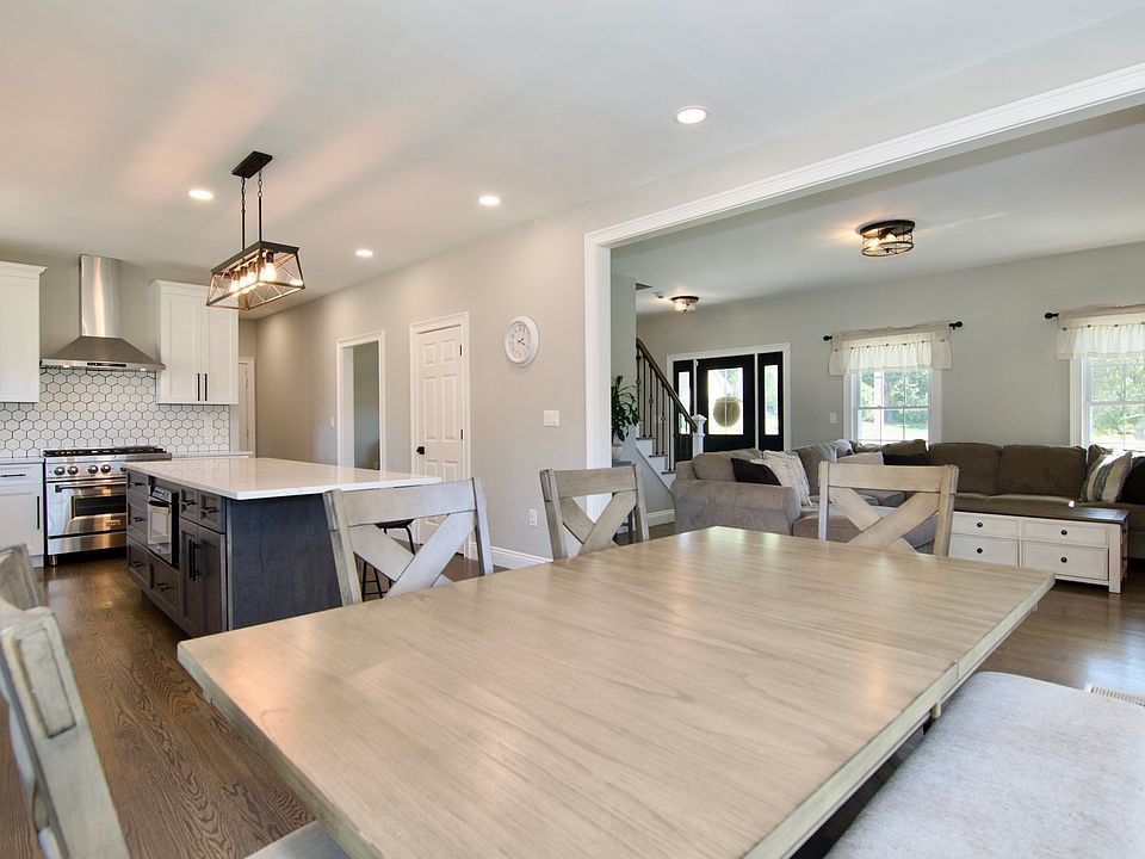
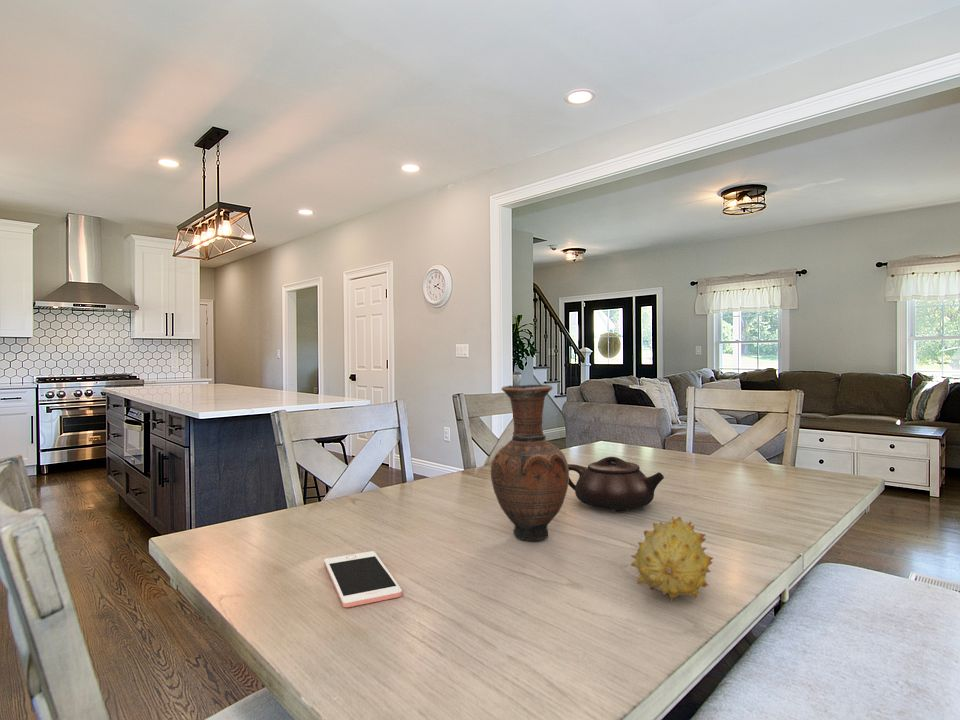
+ vase (529, 460)
+ fruit (672, 553)
+ teapot (612, 479)
+ cell phone (360, 576)
